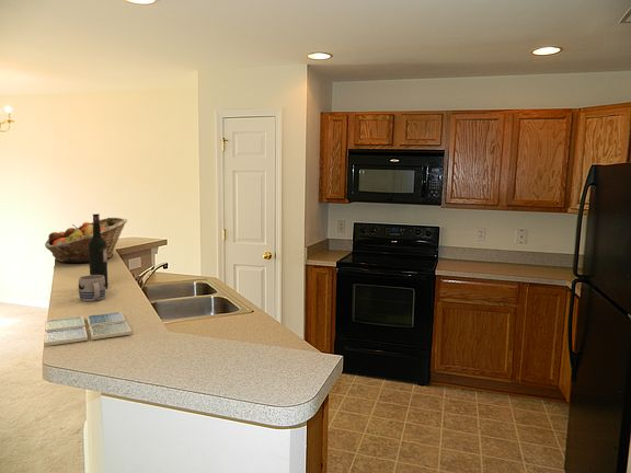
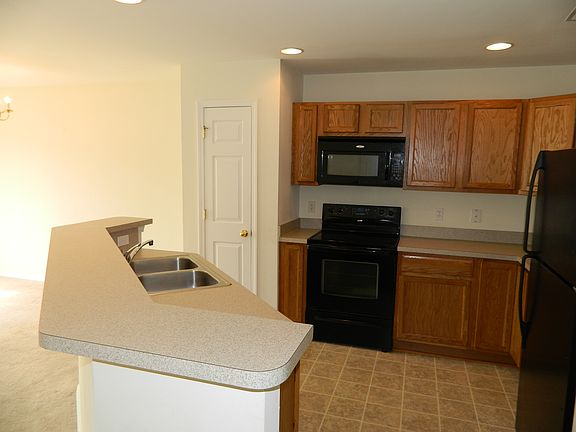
- mug (93, 288)
- wine bottle (97, 251)
- drink coaster (84, 326)
- fruit basket (87, 238)
